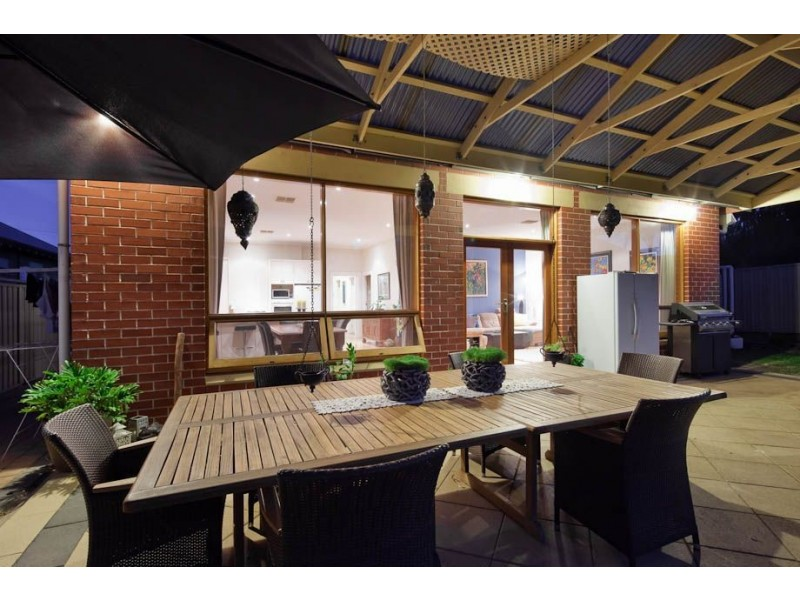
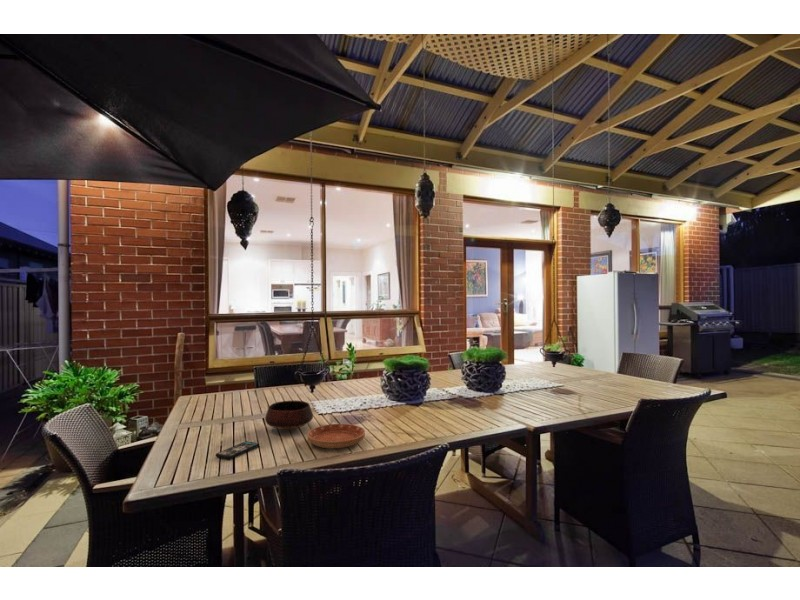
+ saucer (336, 436)
+ bowl (289, 416)
+ smartphone (238, 449)
